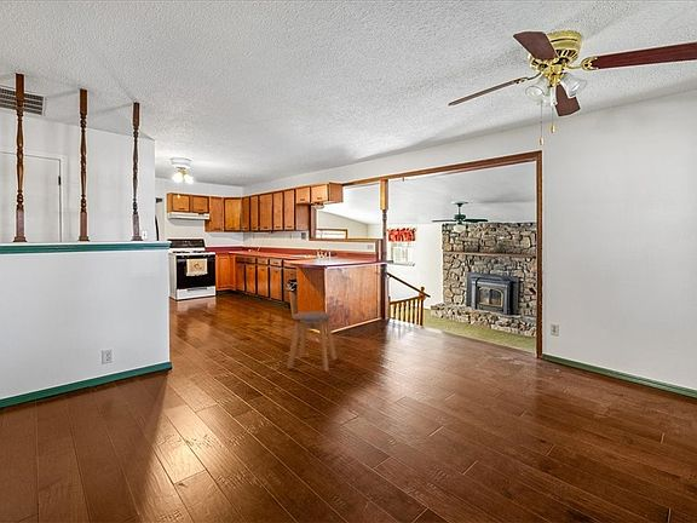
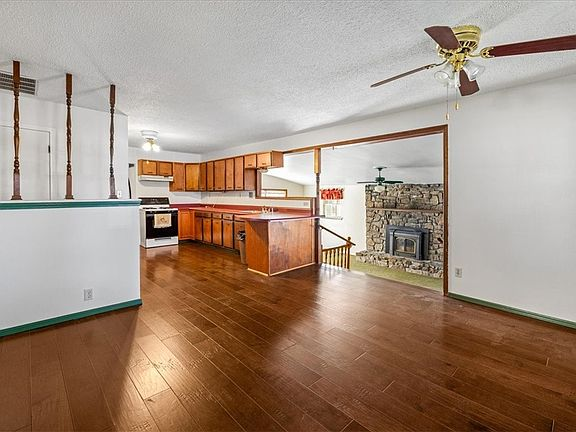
- stool (305, 337)
